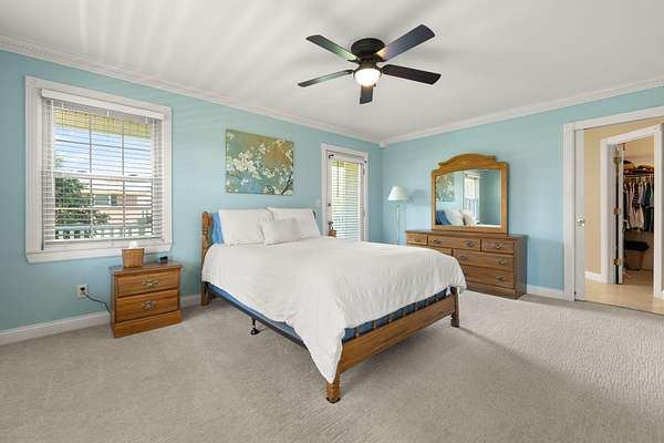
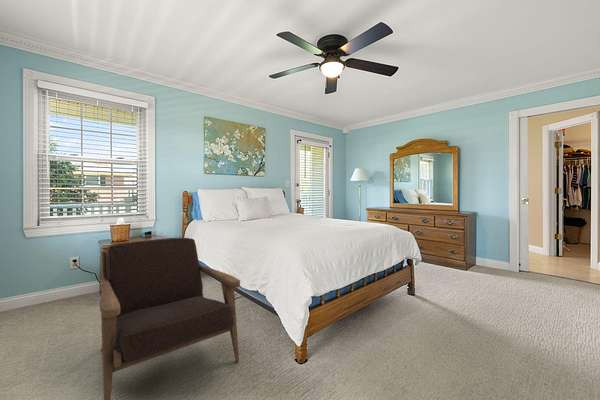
+ armchair (166, 302)
